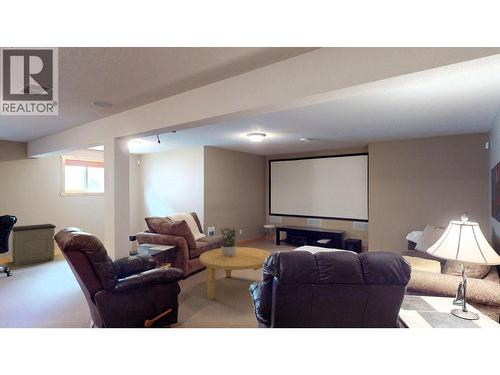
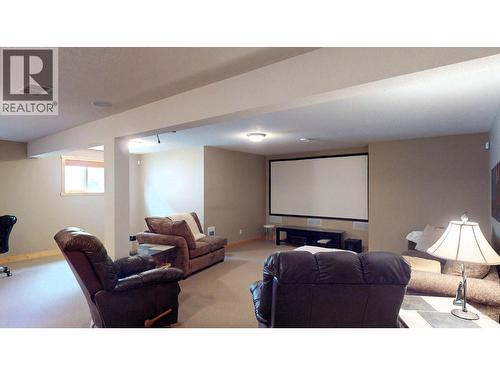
- potted plant (229, 240)
- coffee table (236, 269)
- nightstand (33, 243)
